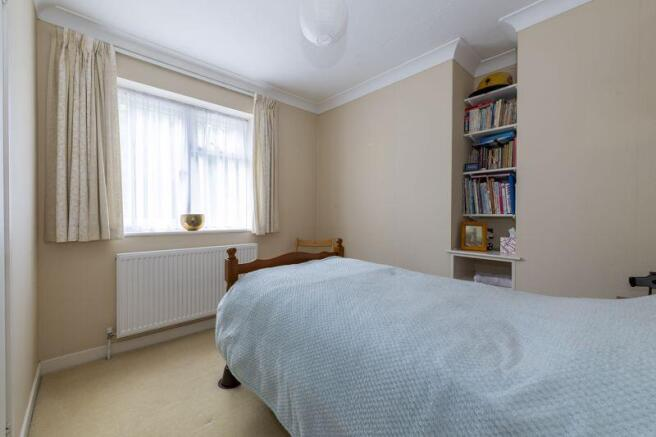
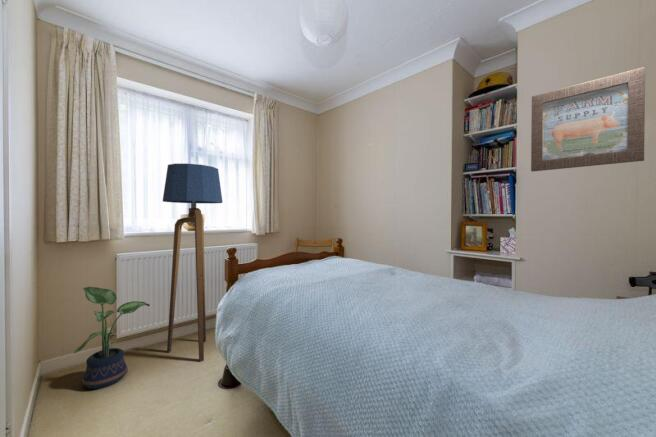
+ wall art (582, 125)
+ potted plant (111, 331)
+ floor lamp (196, 260)
